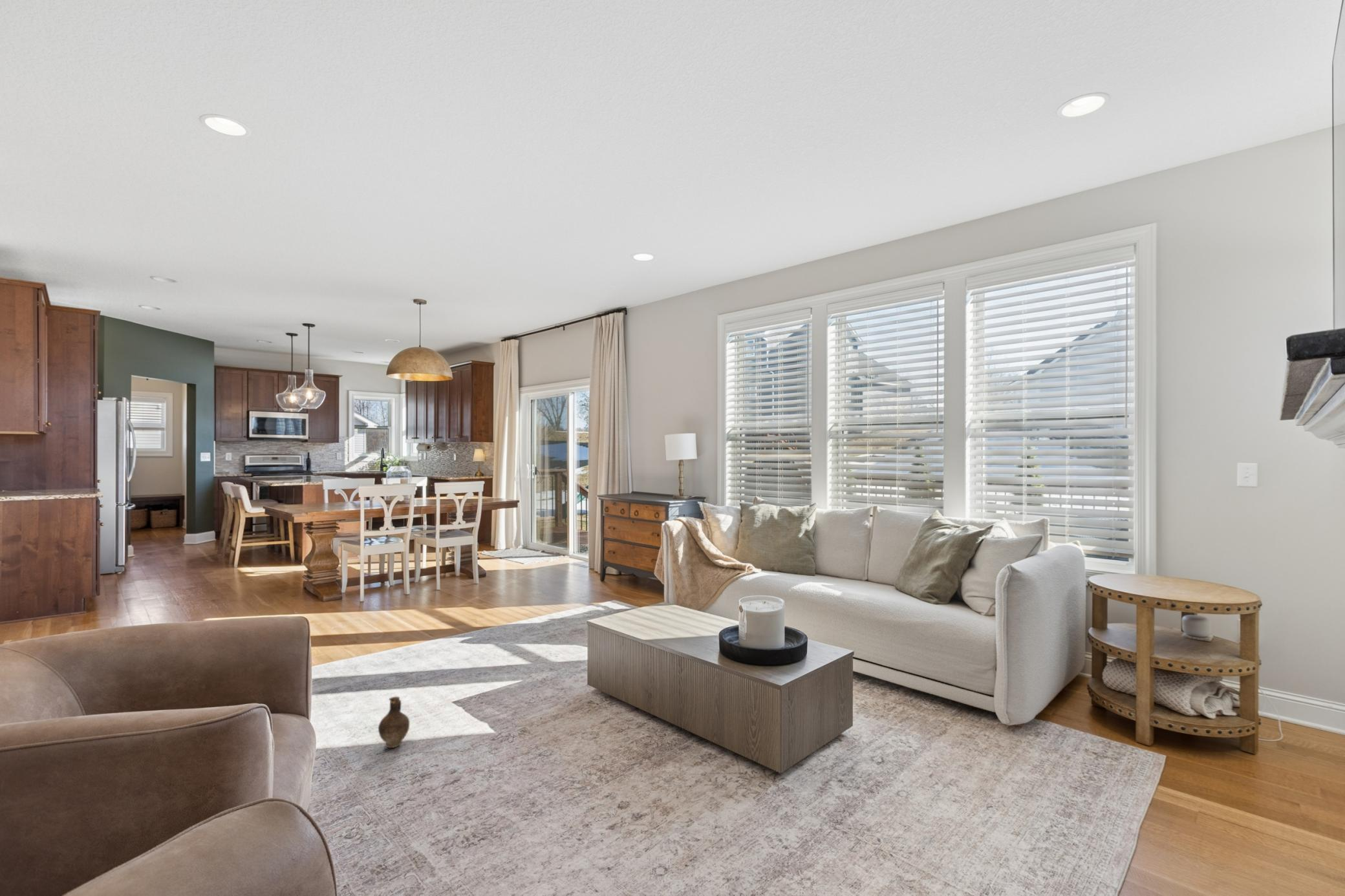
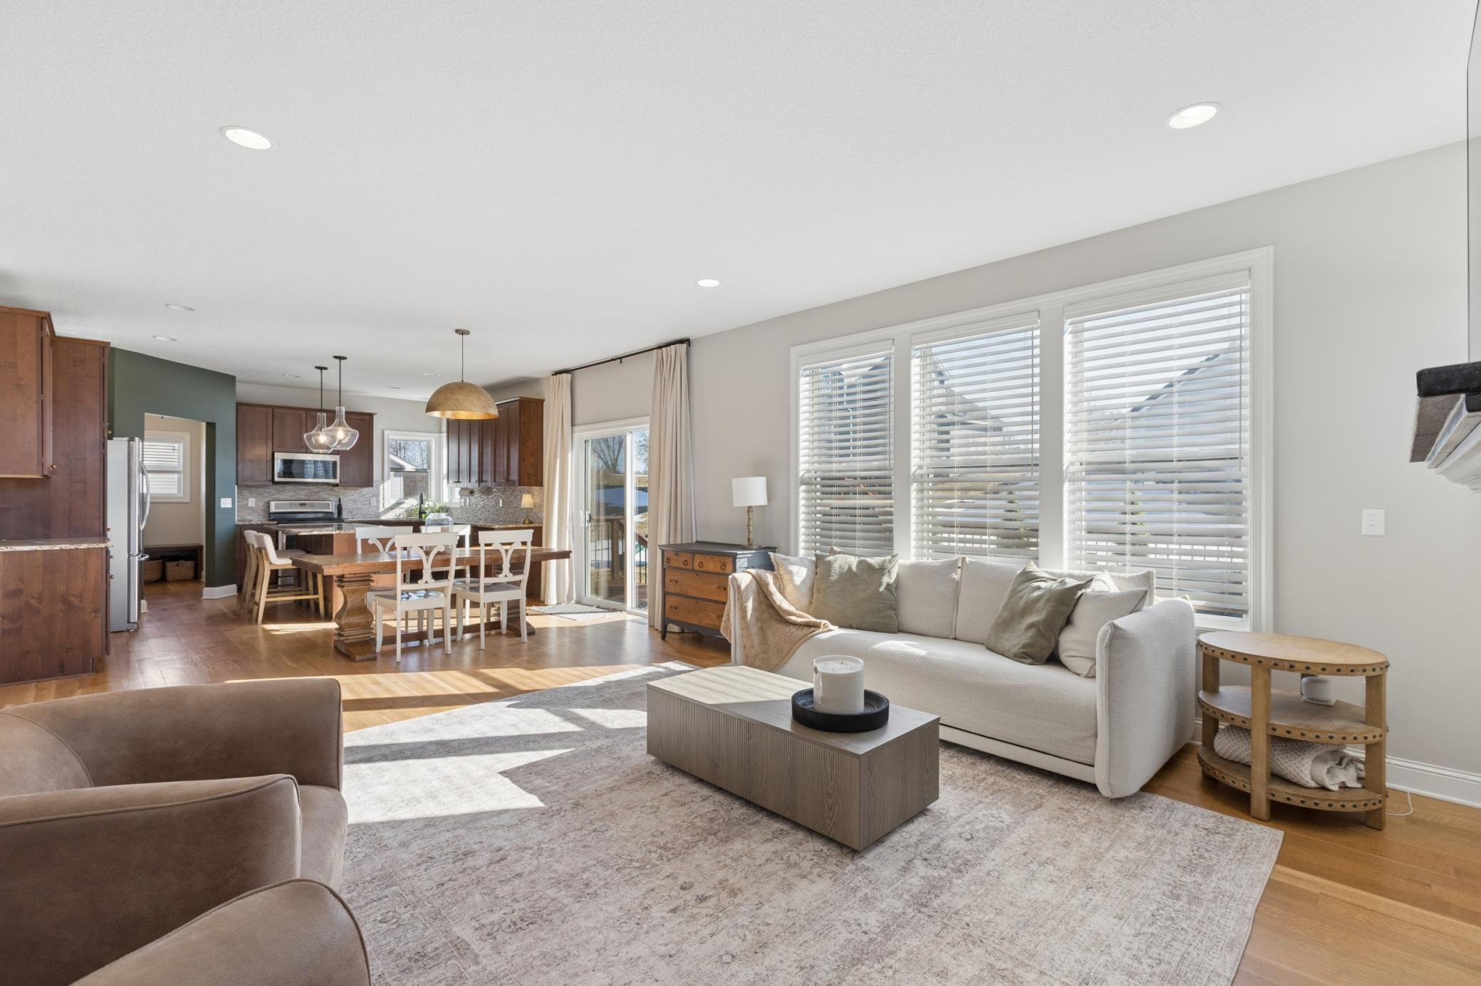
- ceramic jug (394, 721)
